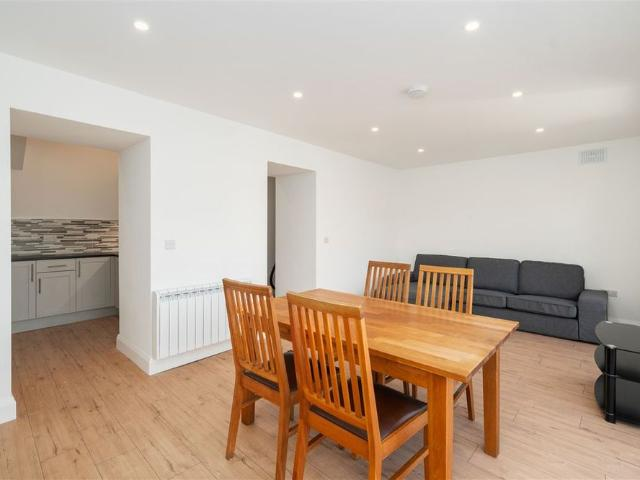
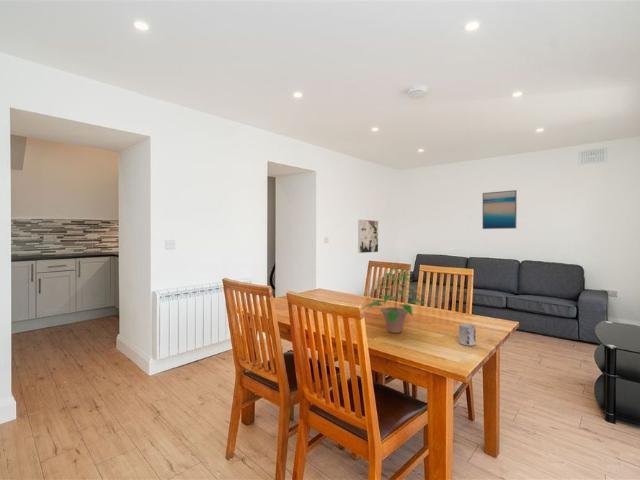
+ cup (467, 335)
+ potted plant (393, 299)
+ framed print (368, 236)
+ wall art (499, 210)
